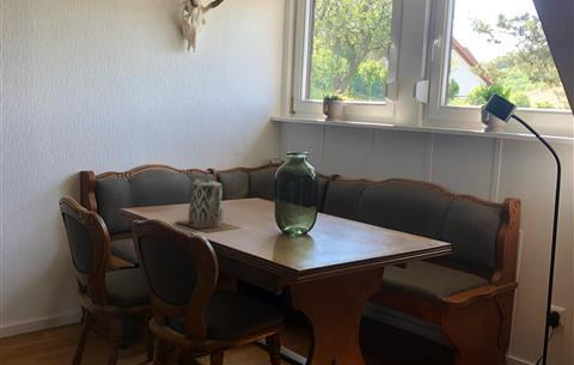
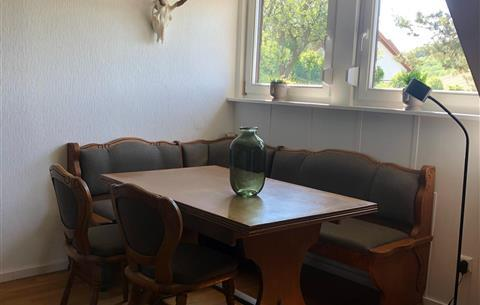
- teapot (208, 199)
